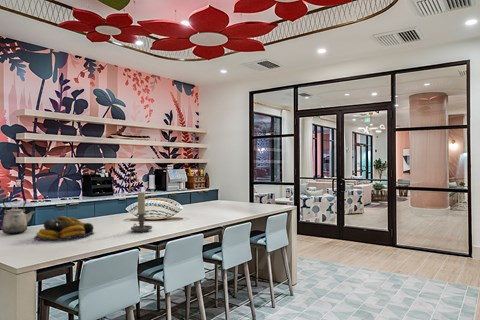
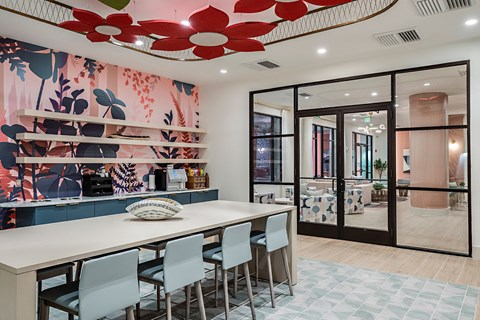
- kettle (19, 214)
- candle holder (140, 211)
- fruit bowl (64, 226)
